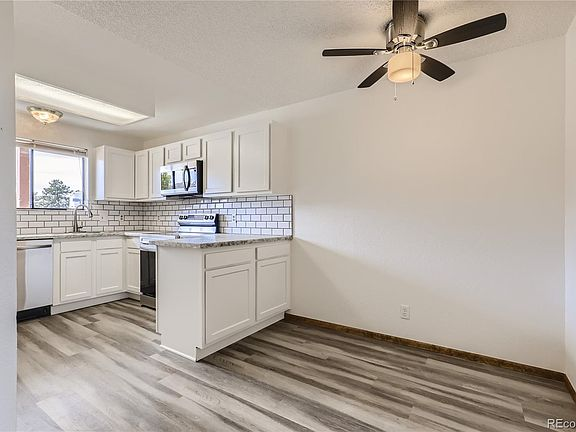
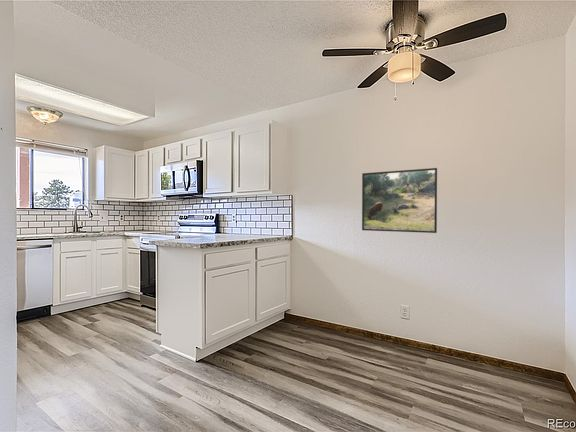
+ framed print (397, 201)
